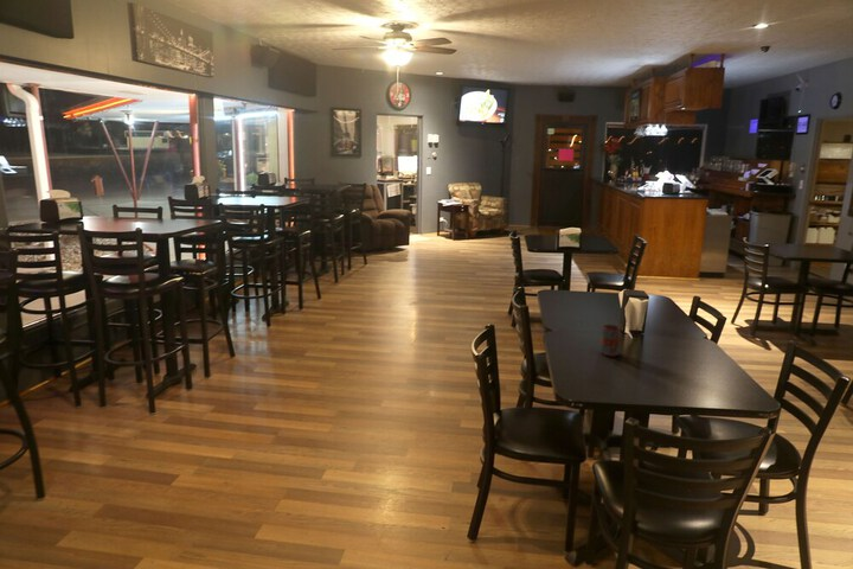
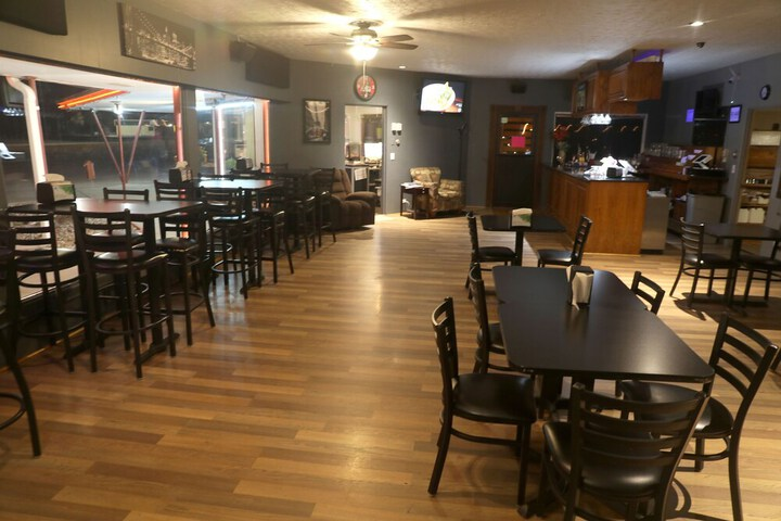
- mug (611, 341)
